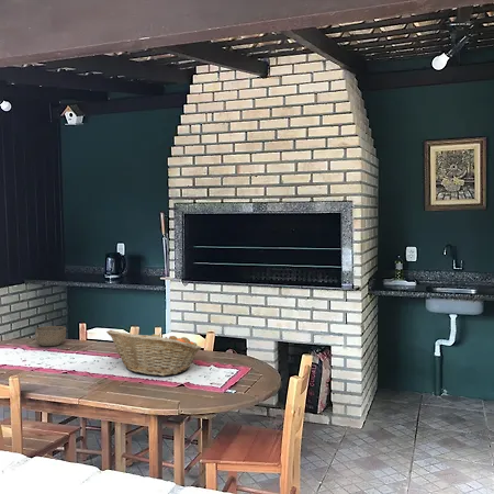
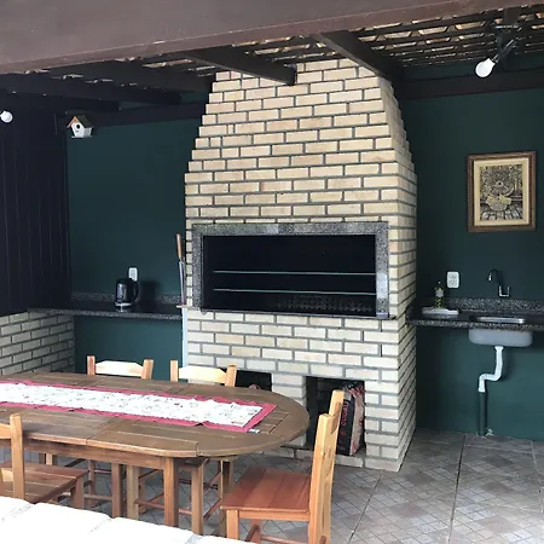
- fruit basket (154, 347)
- bowl (50, 336)
